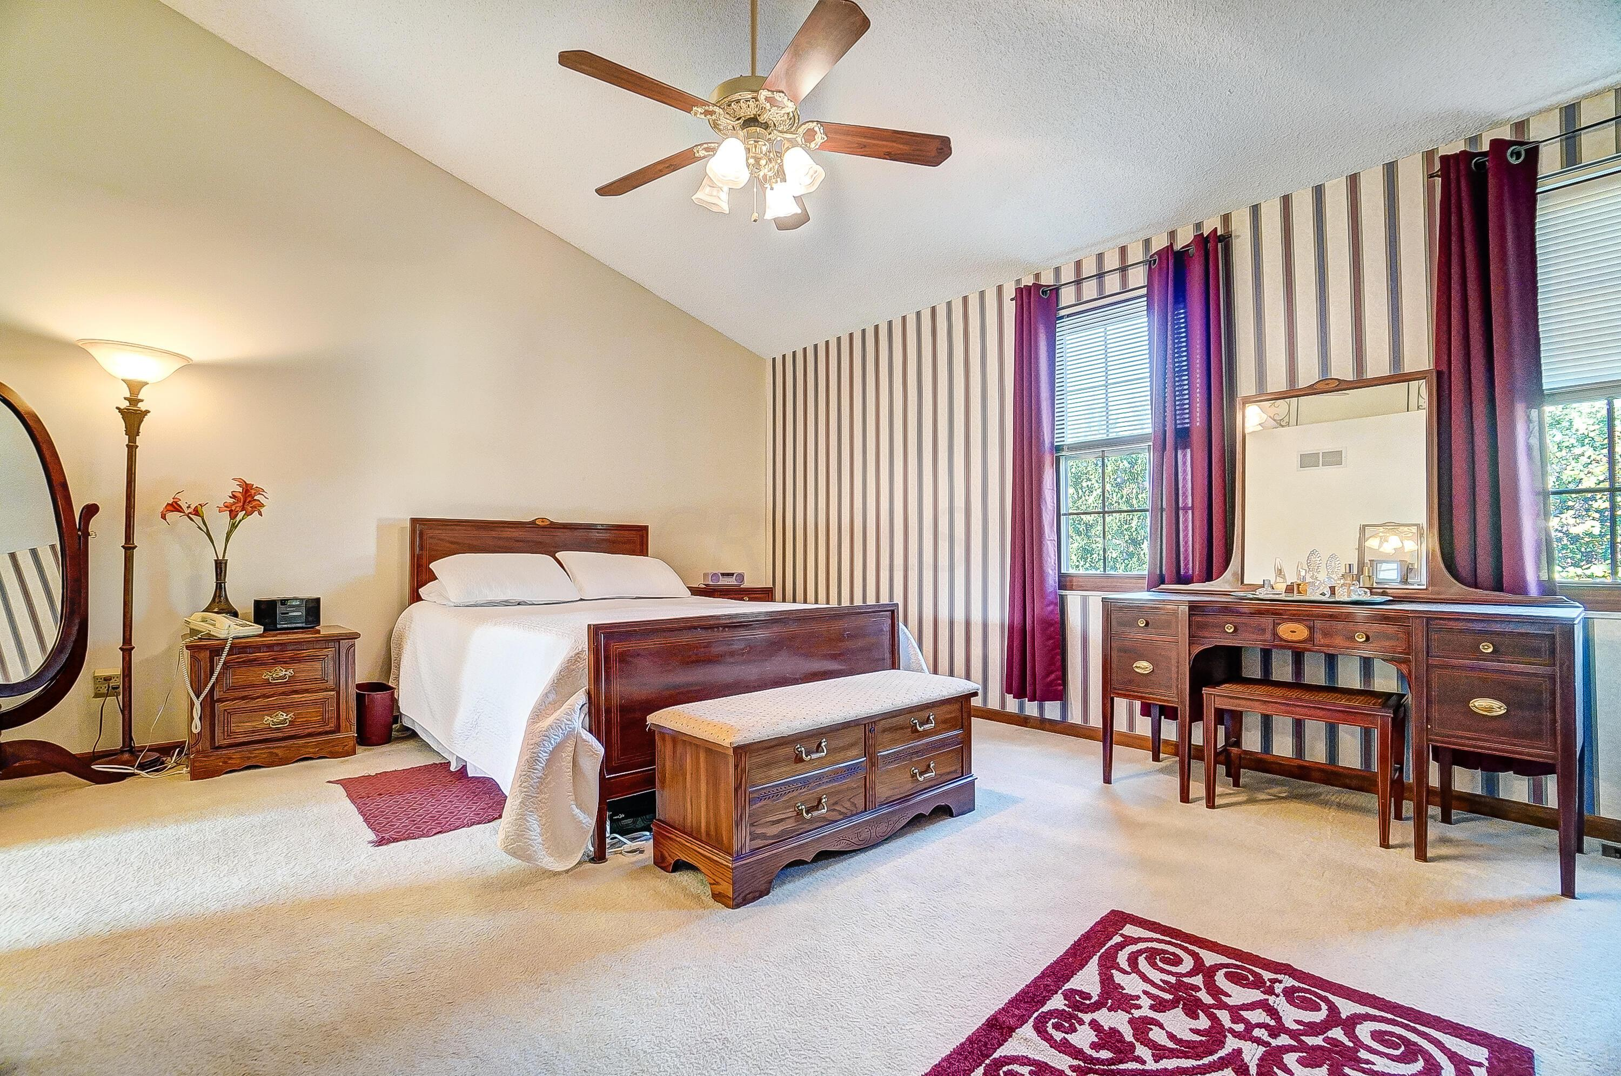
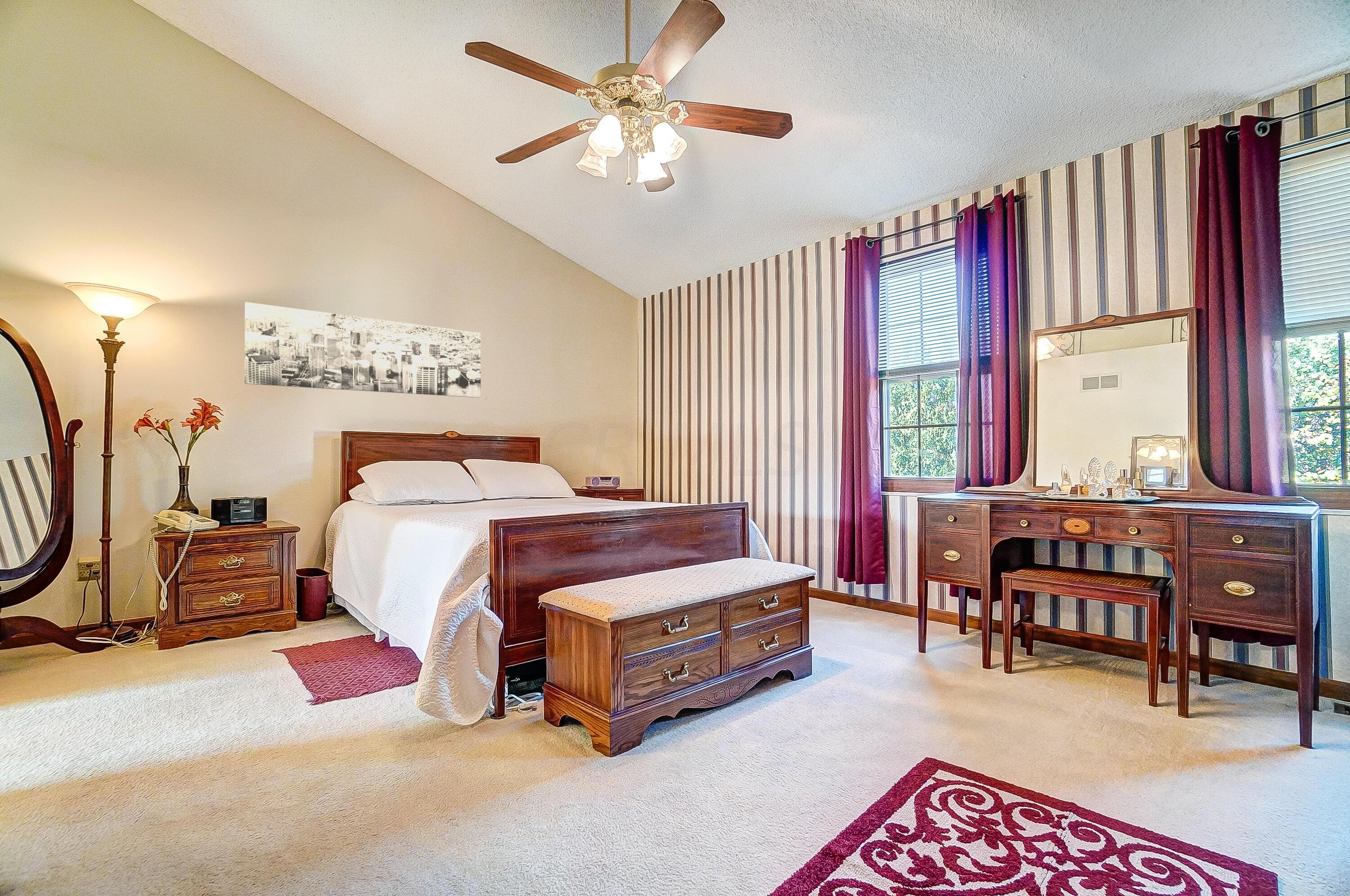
+ wall art (376, 356)
